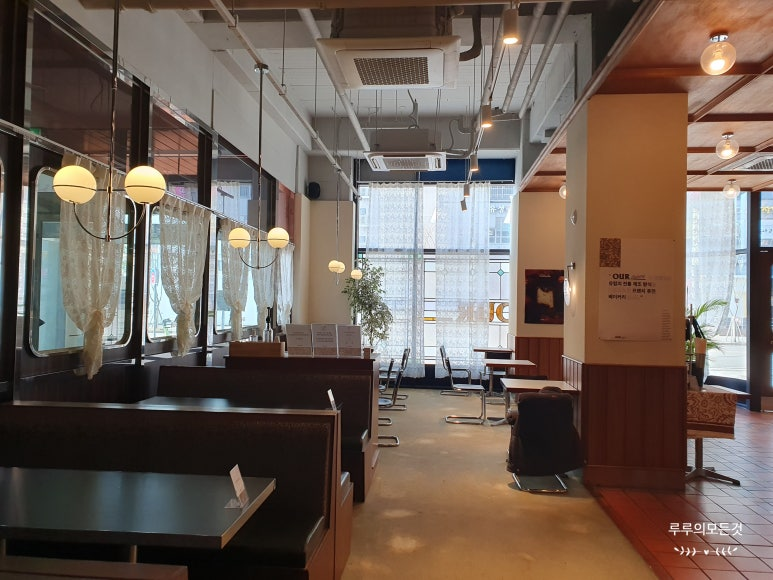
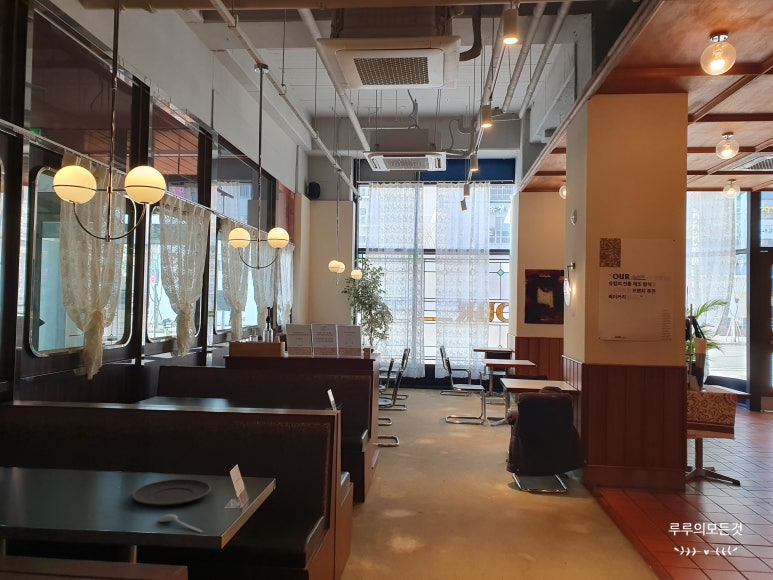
+ plate (172, 493)
+ spoon (181, 522)
